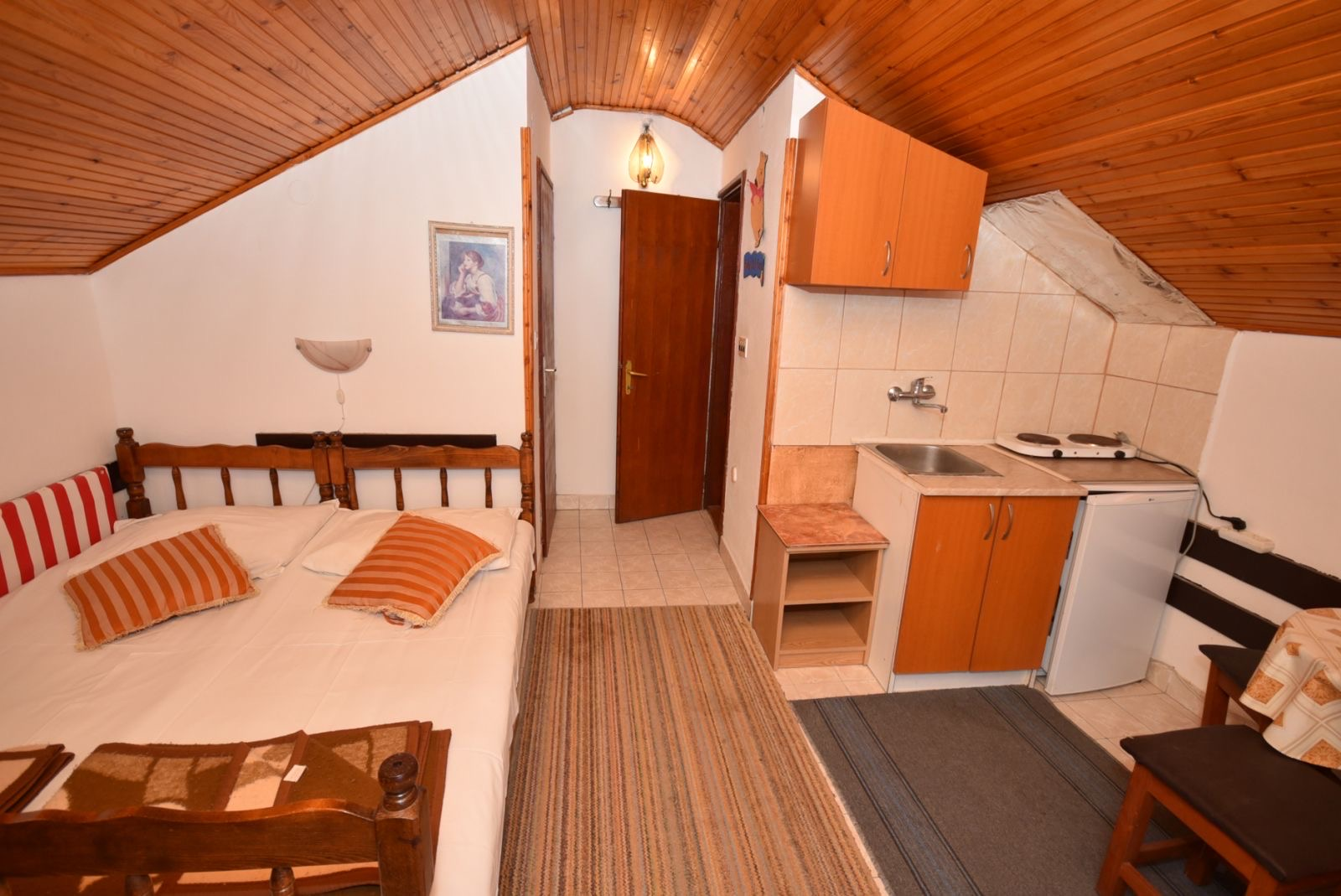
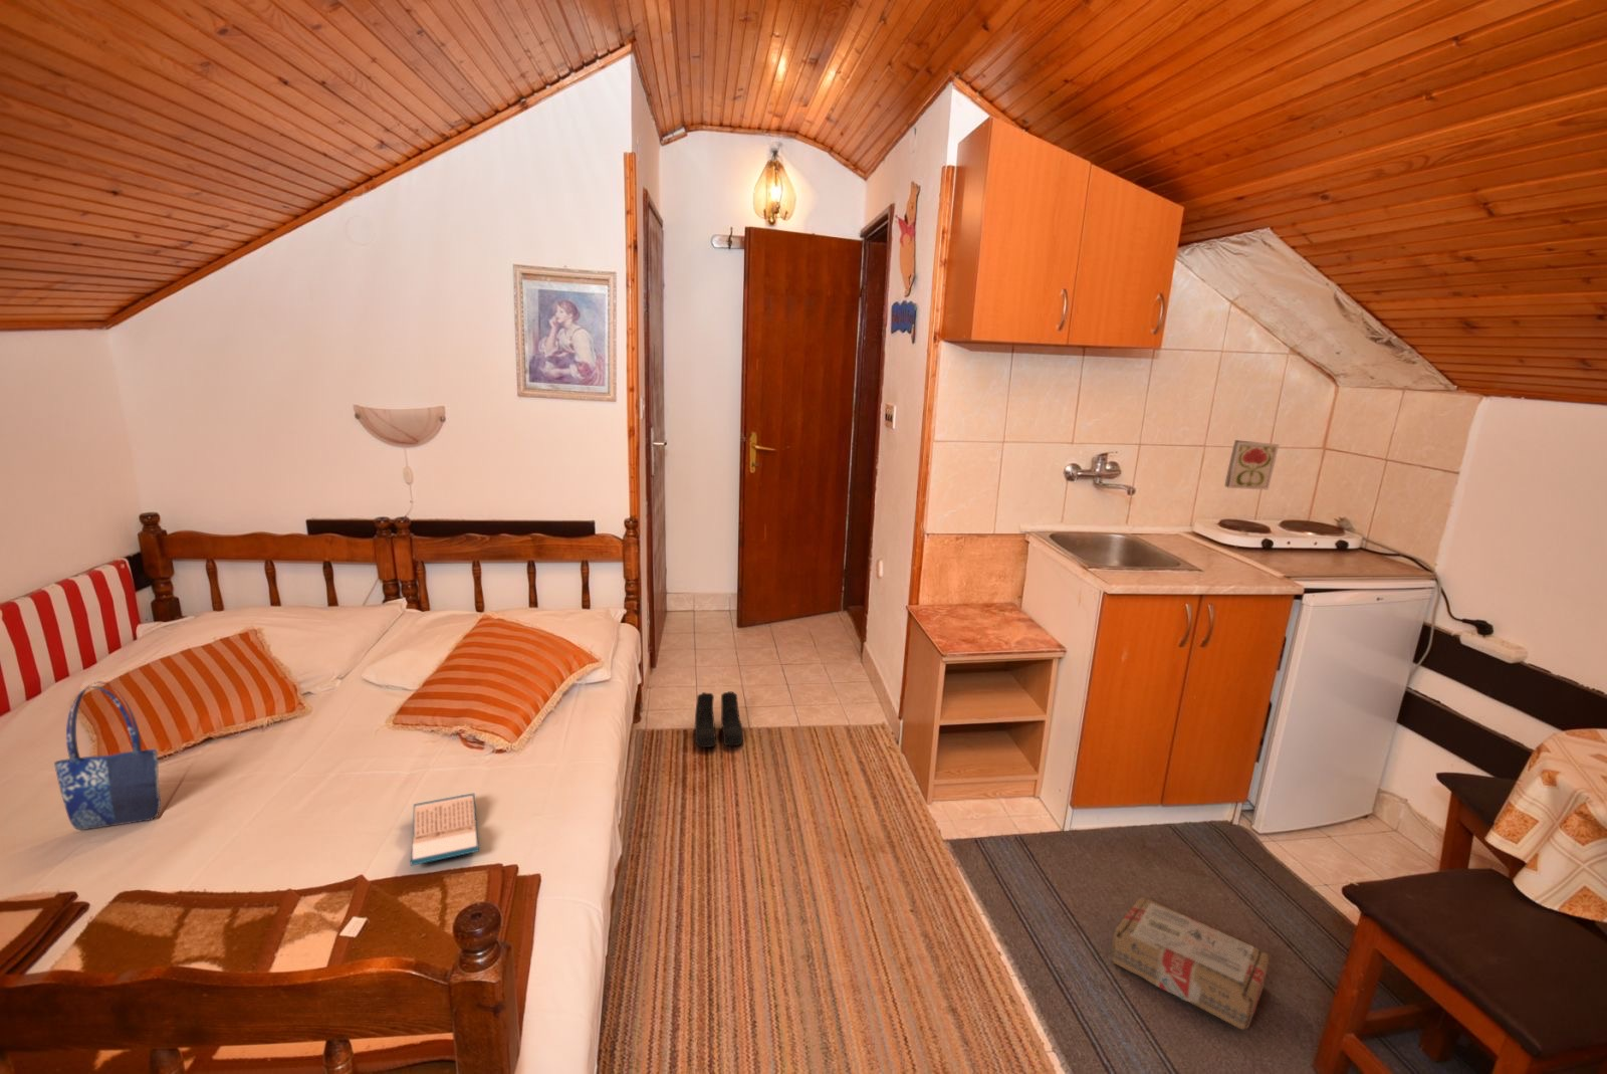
+ boots (721, 717)
+ carton (1189, 957)
+ decorative tile (1251, 465)
+ shopping bag (107, 755)
+ hardback book (445, 828)
